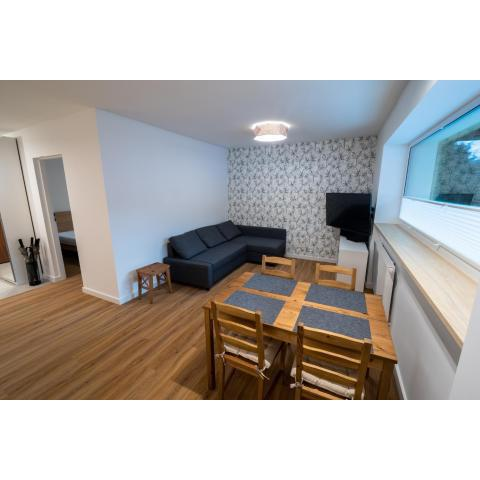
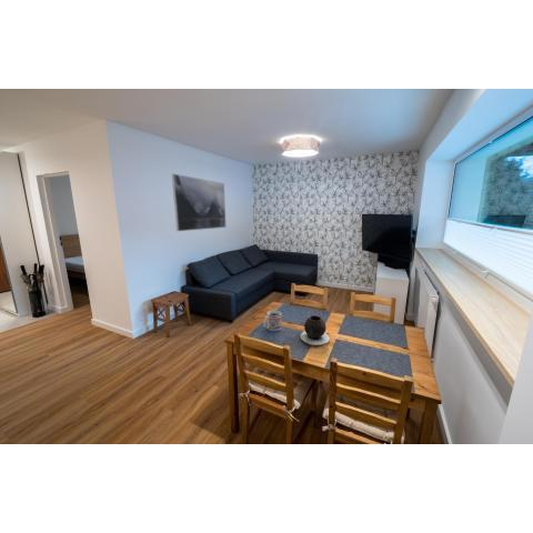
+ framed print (202, 204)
+ mug (272, 320)
+ vase (314, 328)
